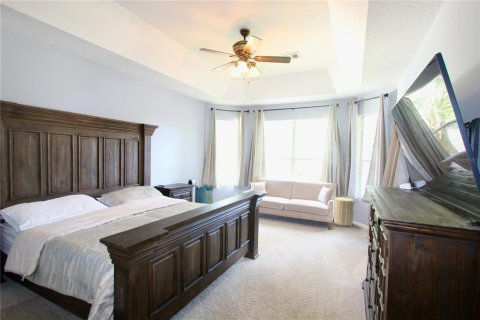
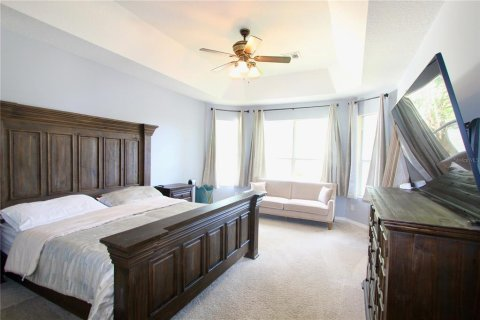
- laundry hamper (343, 209)
